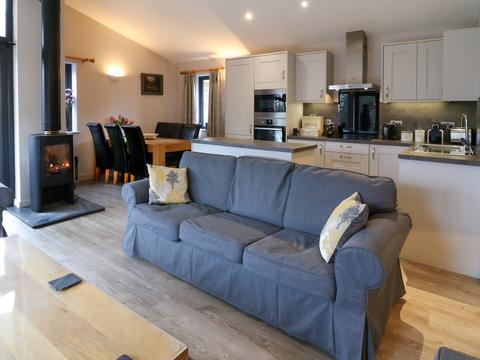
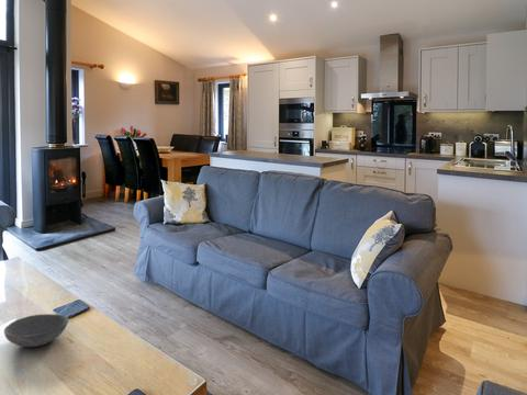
+ bowl (37, 332)
